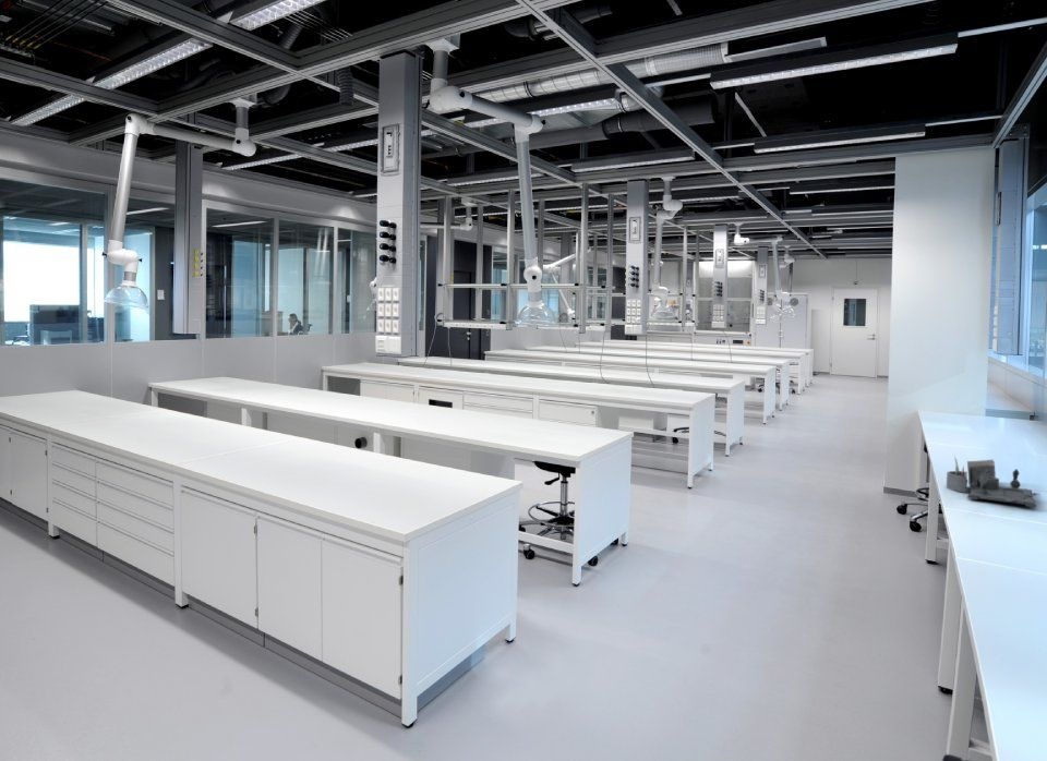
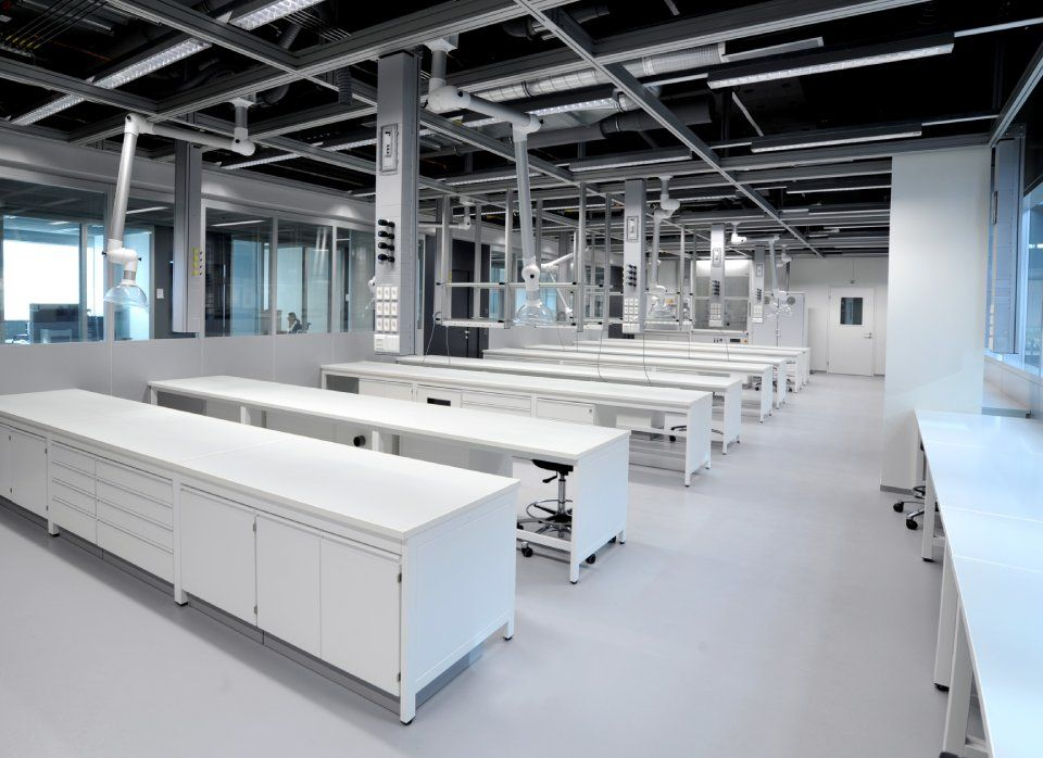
- desk organizer (992, 475)
